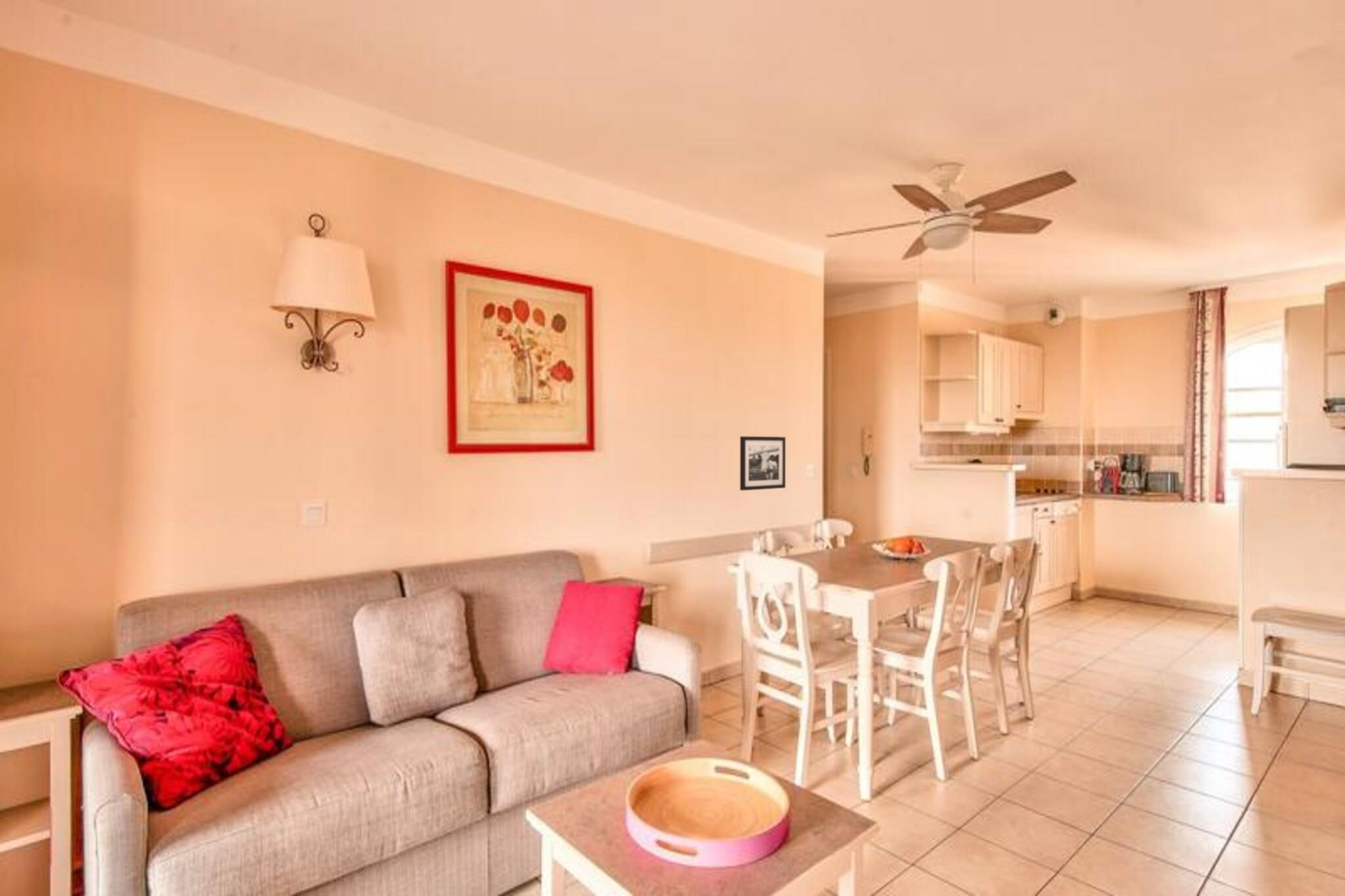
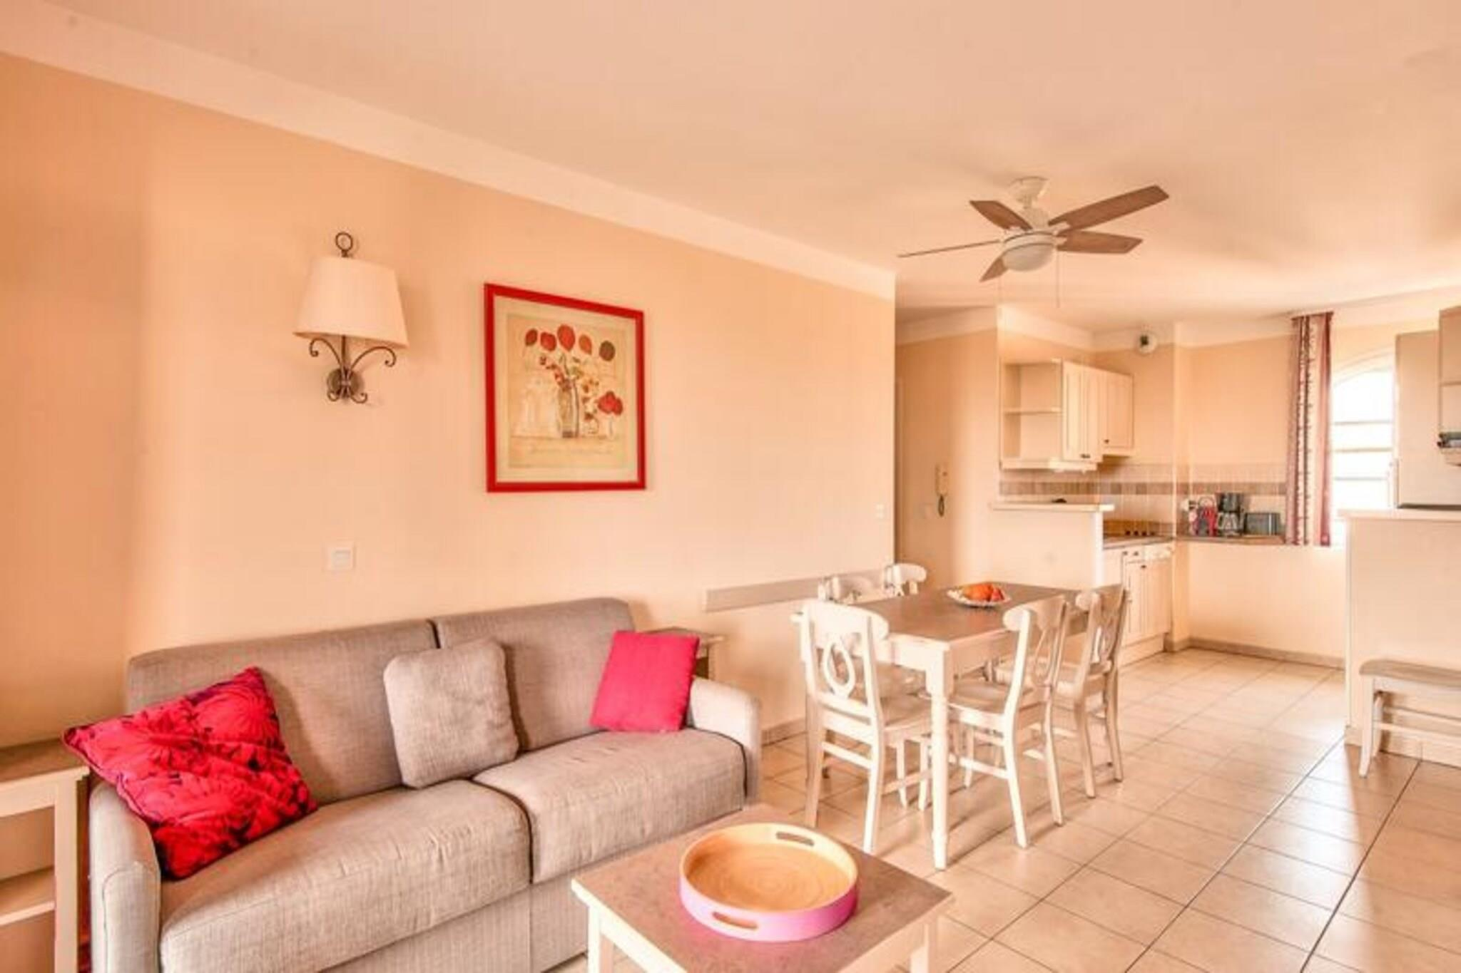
- picture frame (763, 463)
